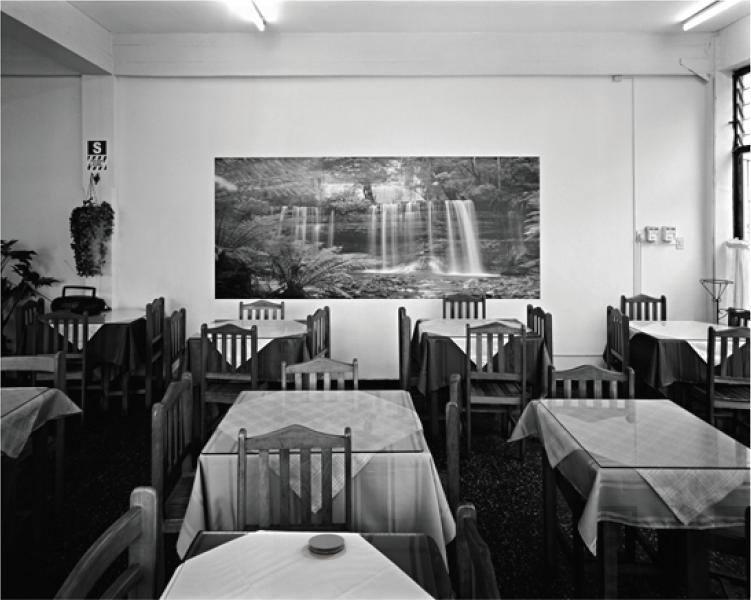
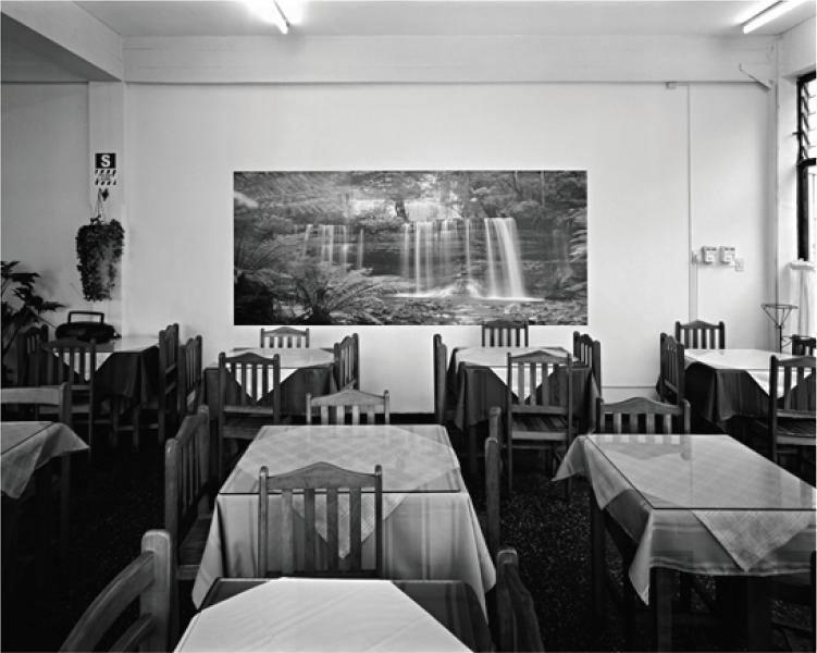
- coaster (326, 543)
